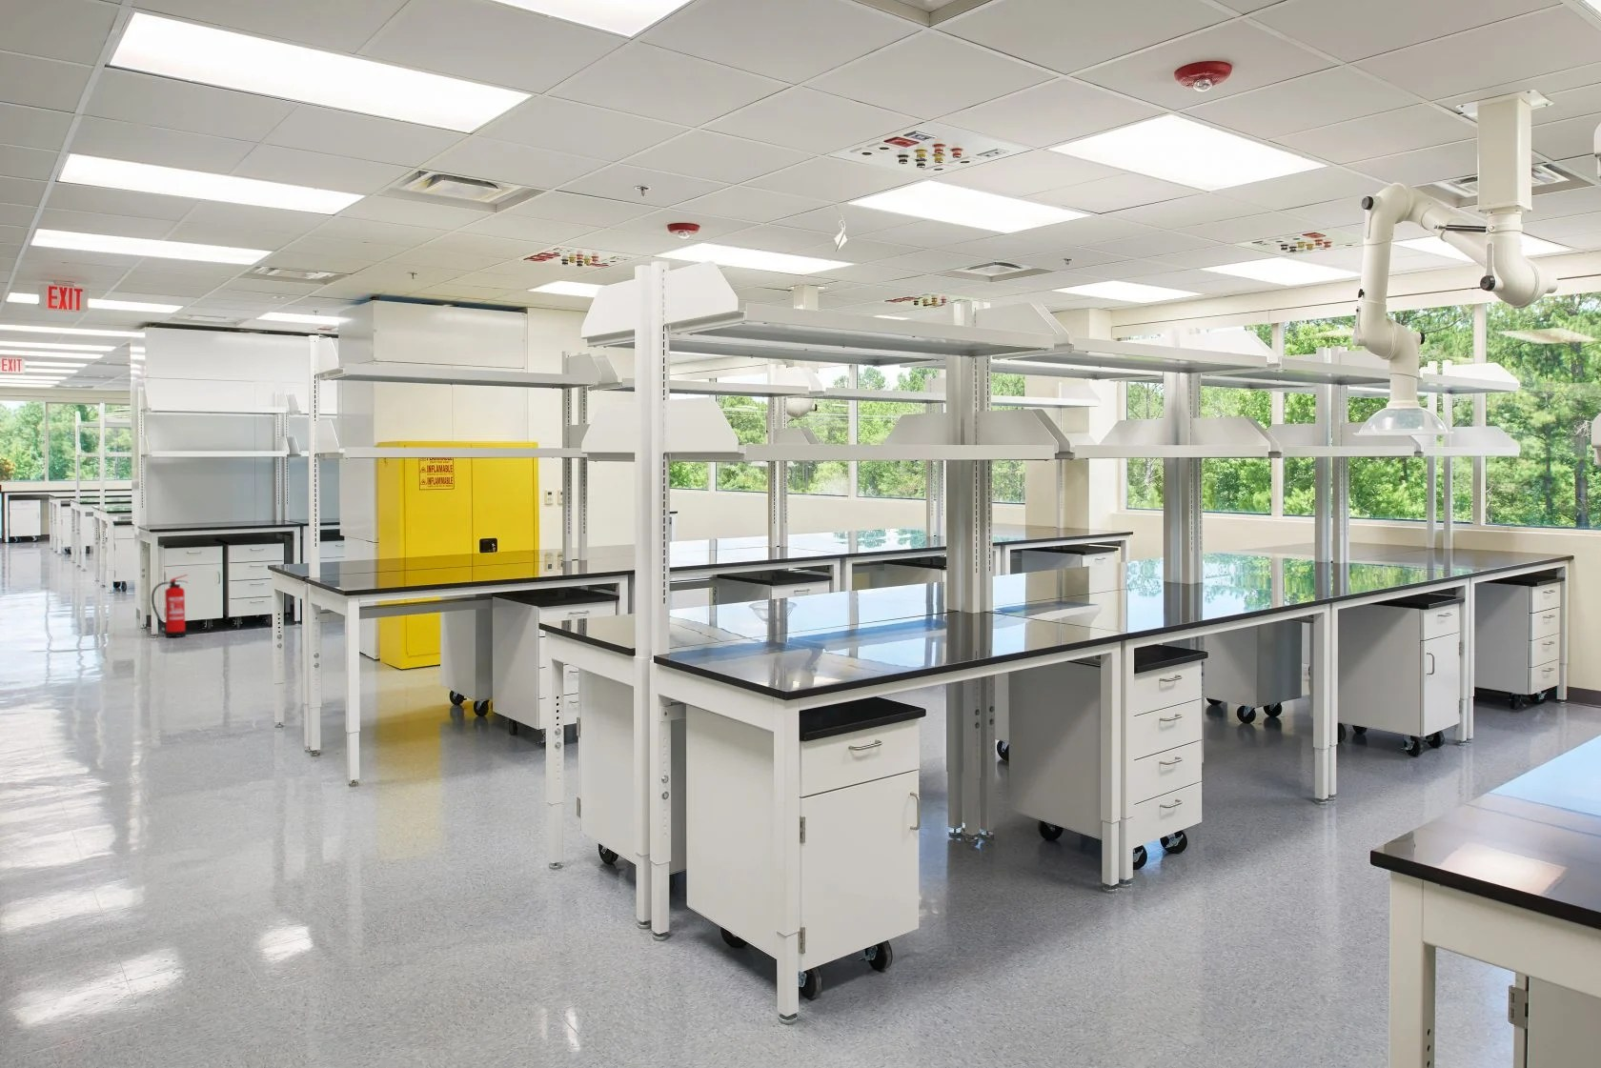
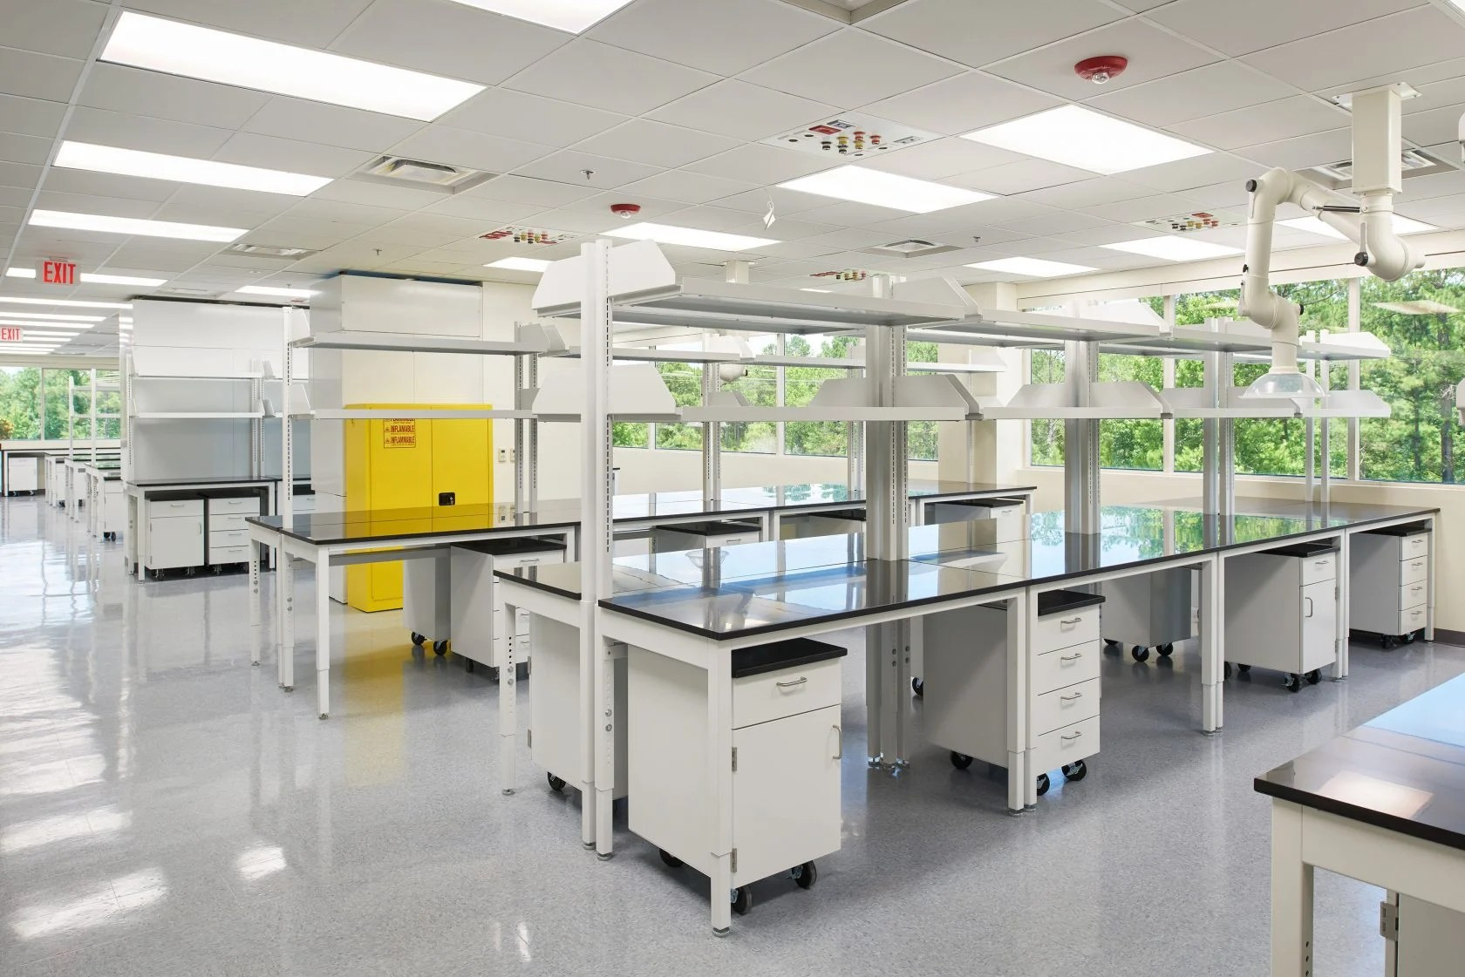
- fire extinguisher (169, 606)
